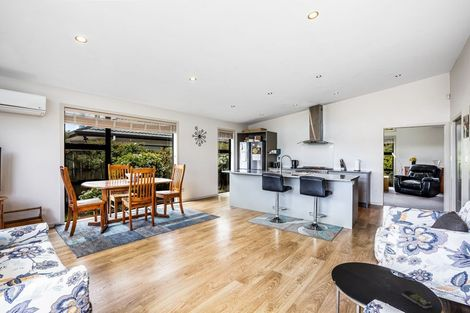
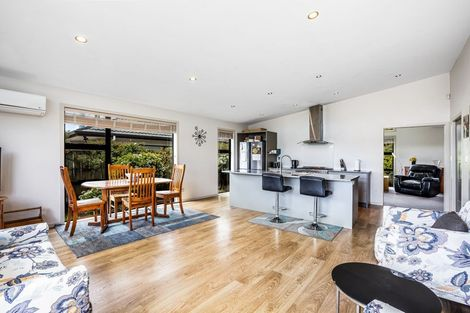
- remote control (416, 298)
